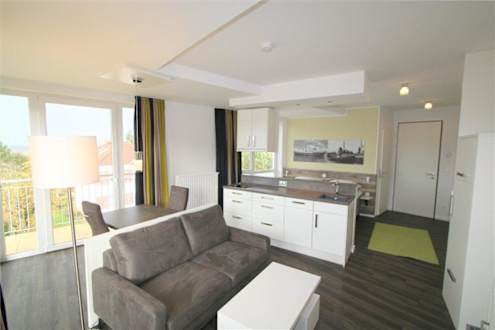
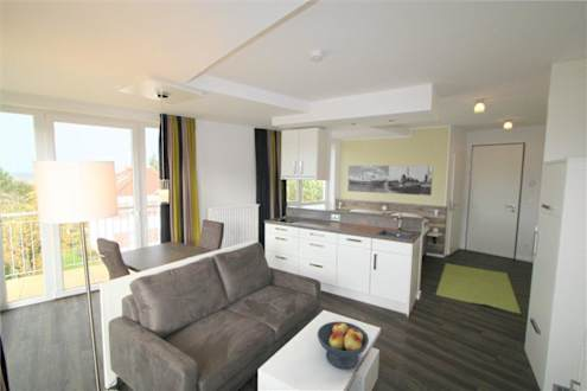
+ fruit bowl (342, 341)
